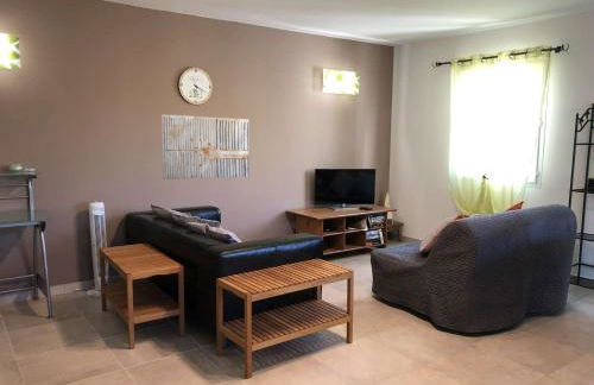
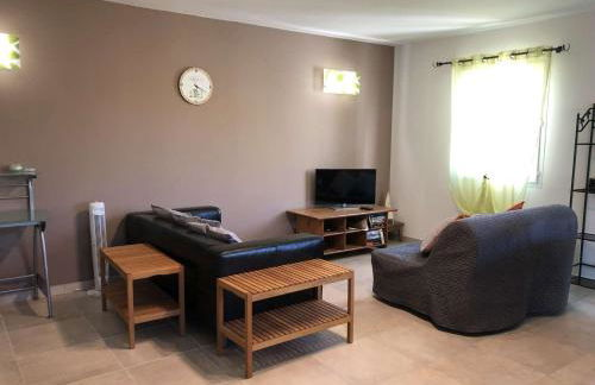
- wall art (207, 147)
